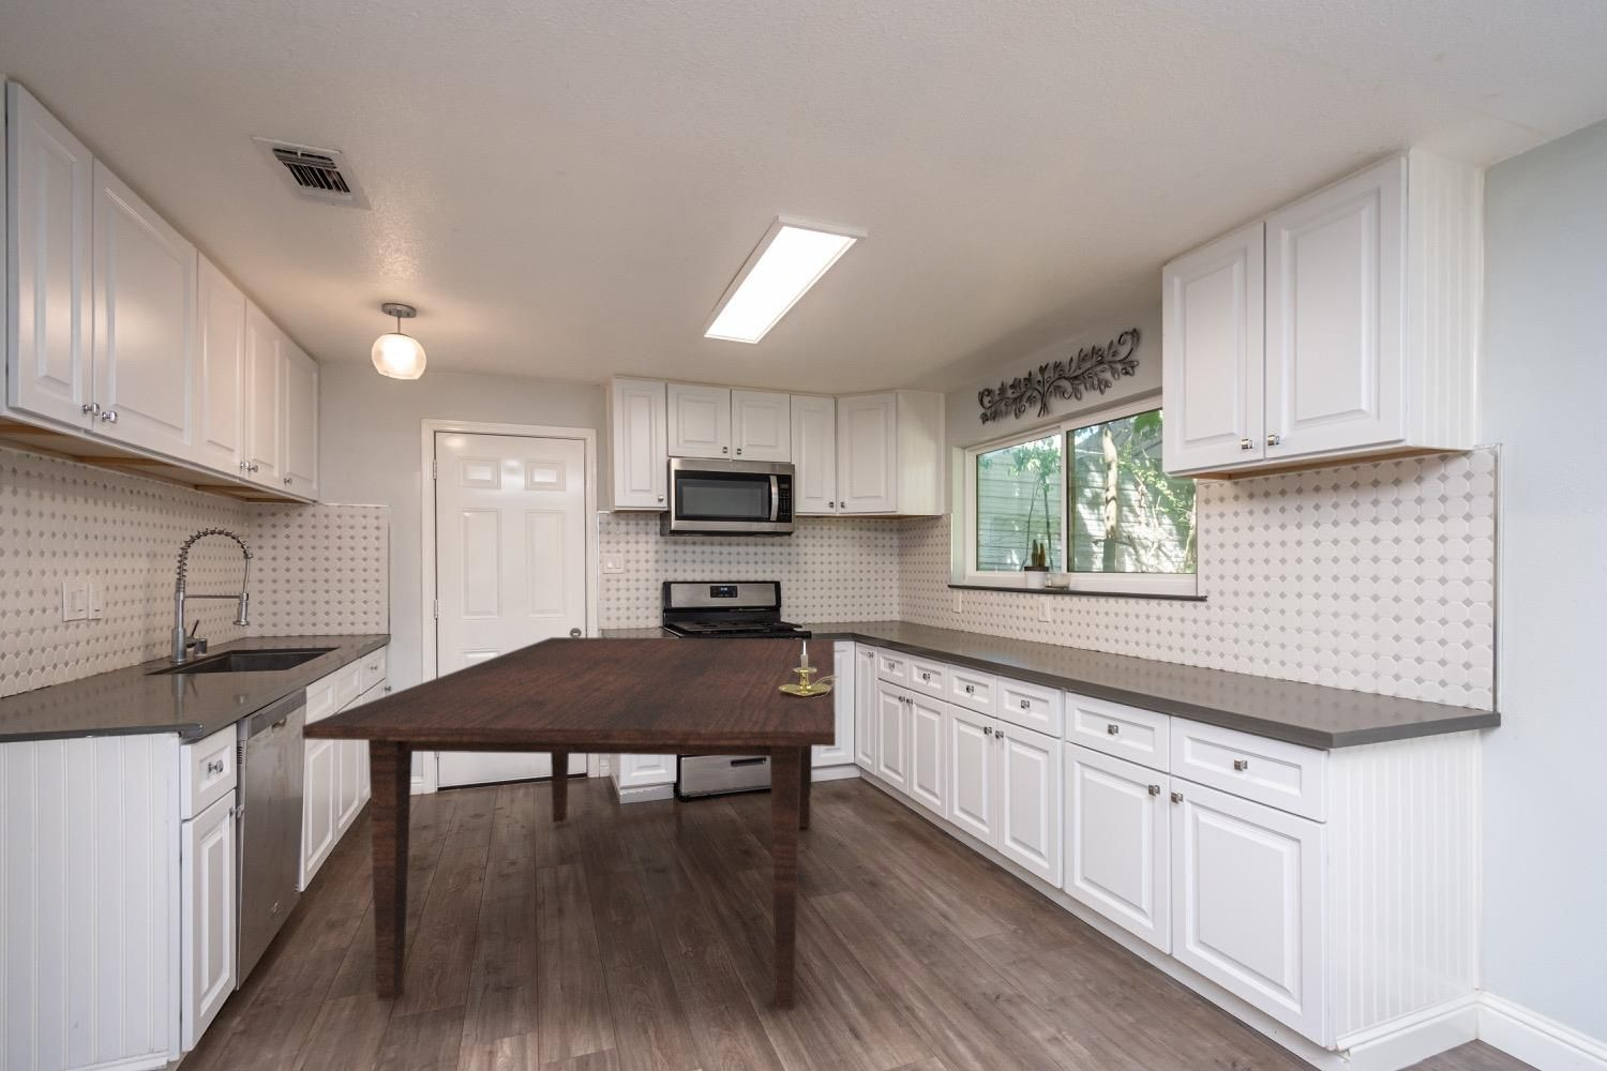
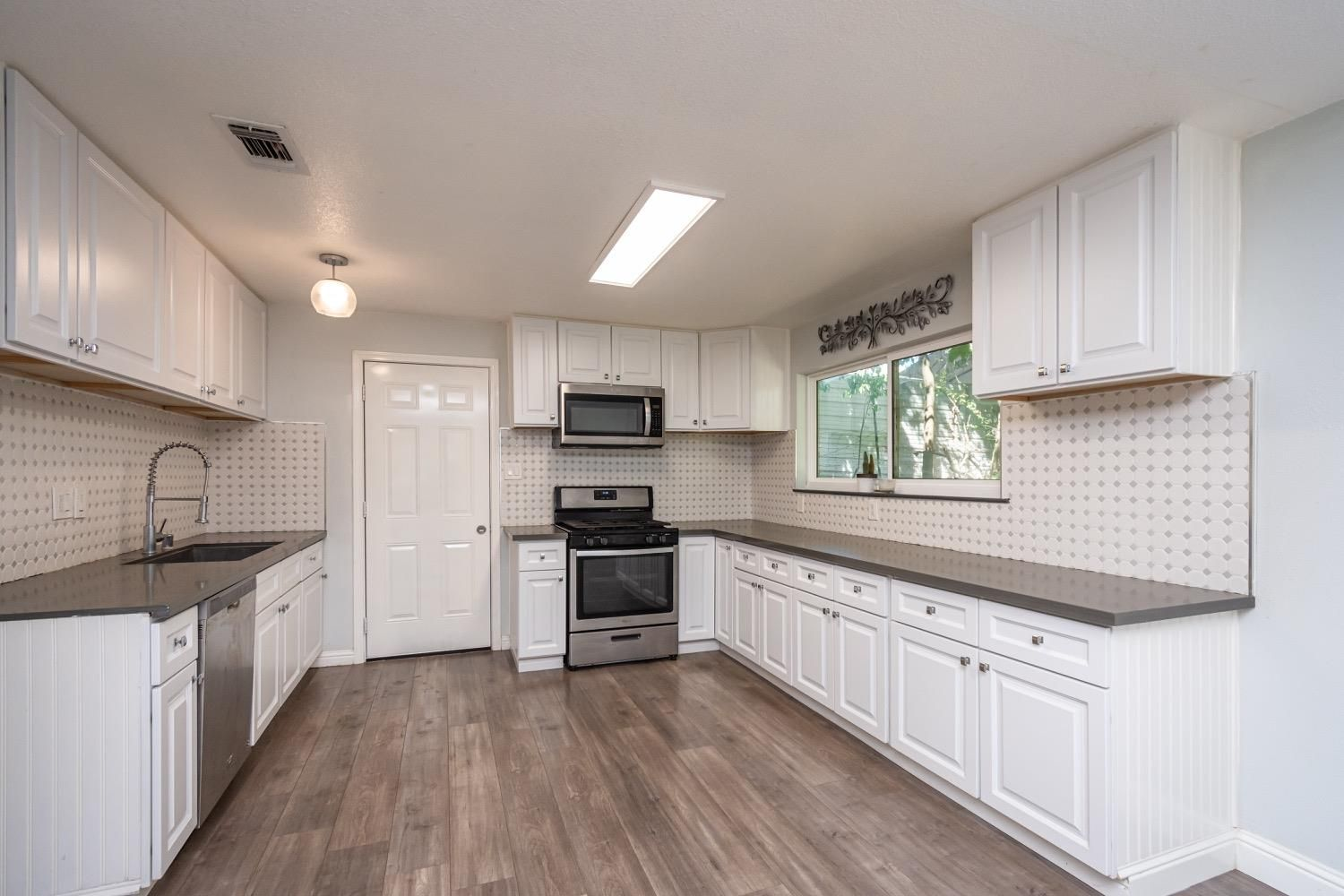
- table (647, 754)
- candle holder (808, 667)
